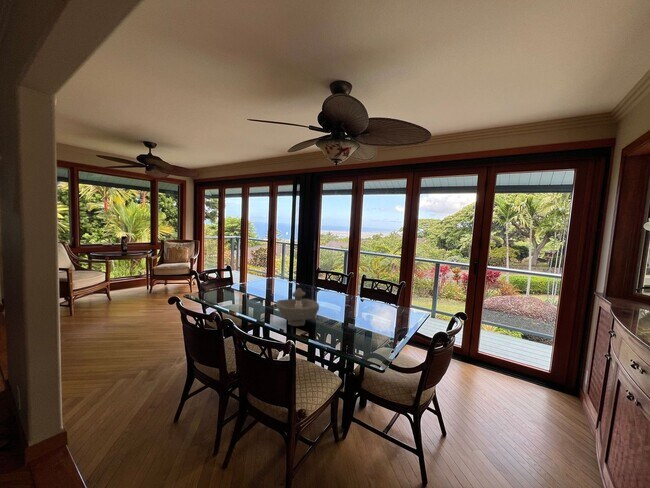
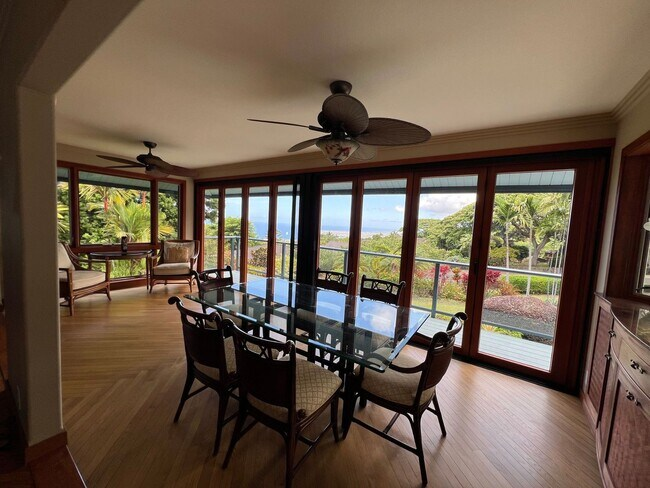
- decorative bowl (297, 305)
